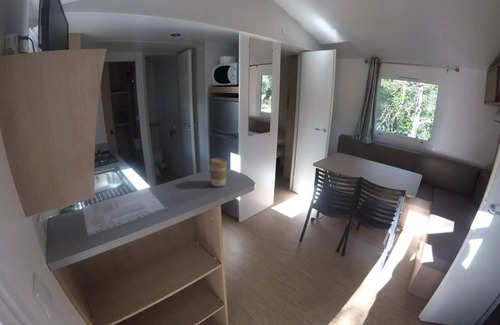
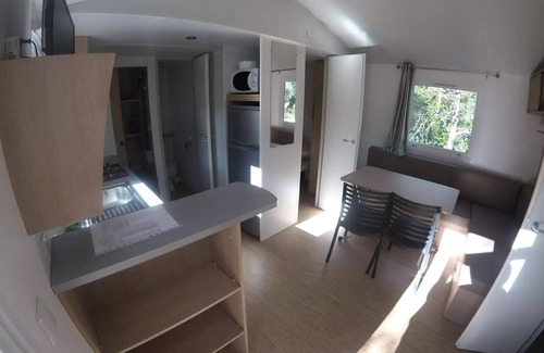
- coffee cup (218, 171)
